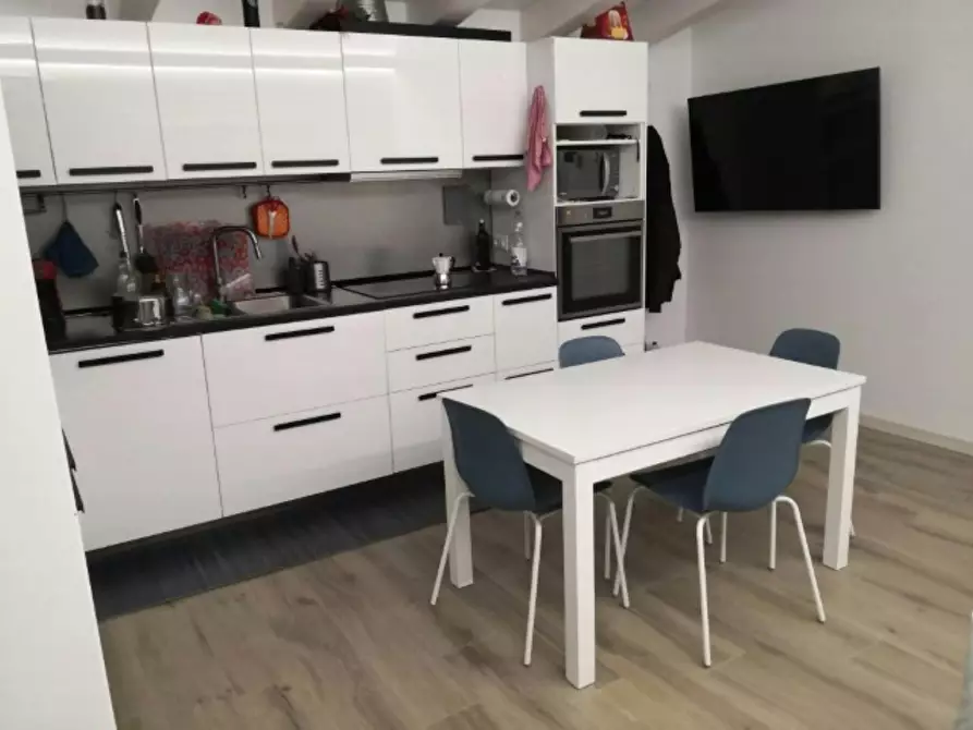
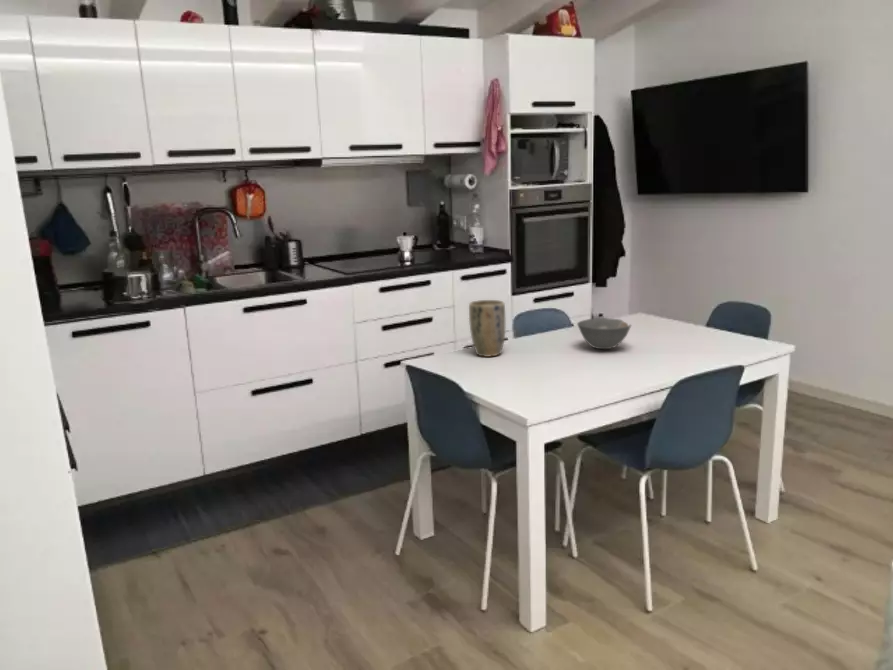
+ plant pot (487, 328)
+ bowl (604, 335)
